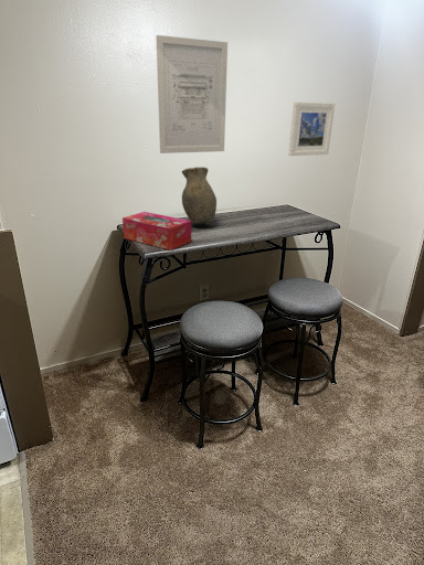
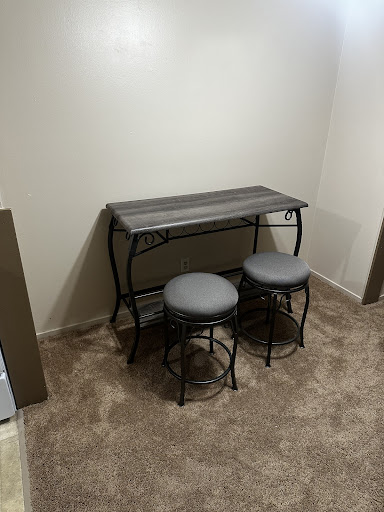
- vase (198, 195)
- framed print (311, 129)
- tissue box (157, 230)
- wall art (193, 98)
